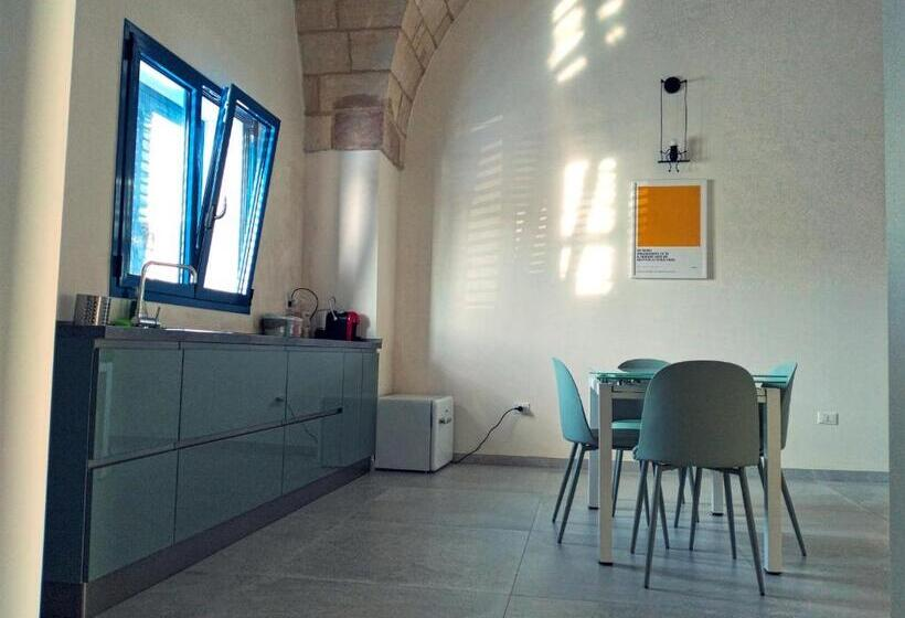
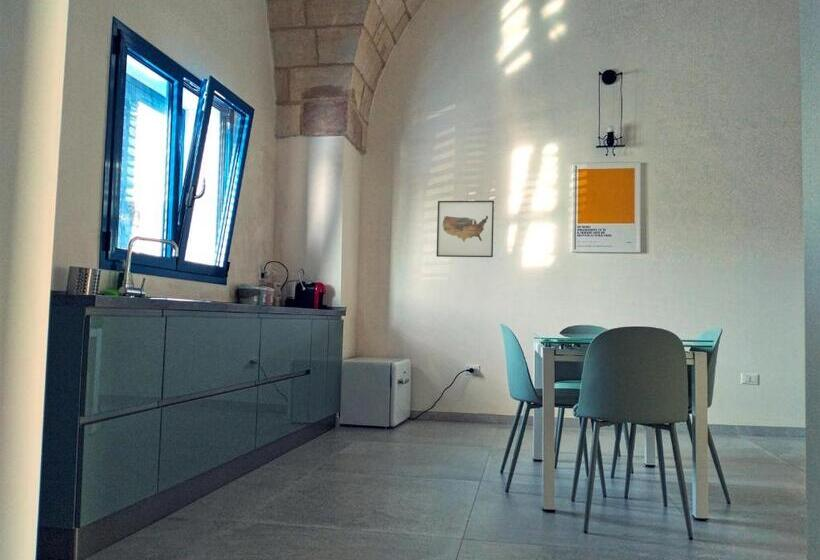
+ wall art (465, 228)
